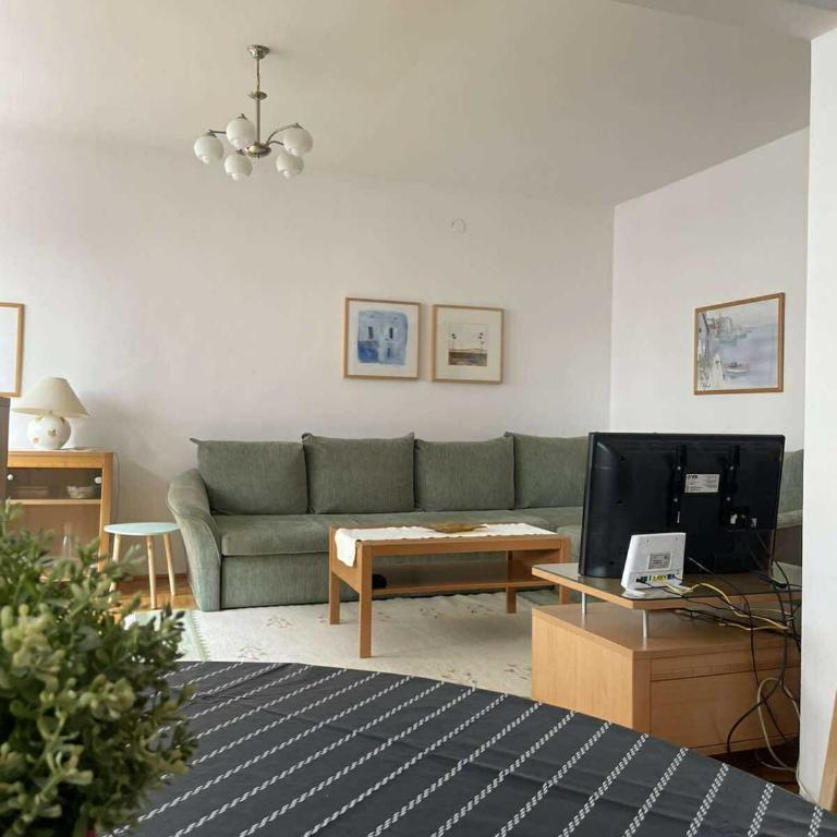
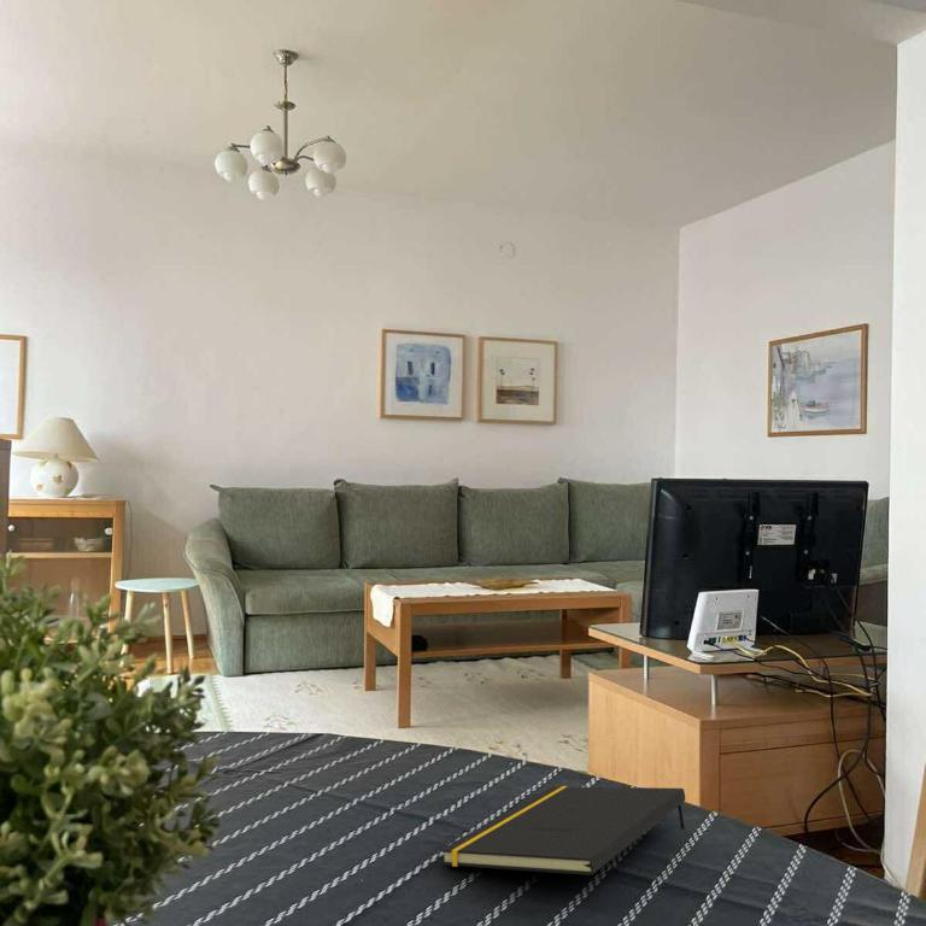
+ notepad (569, 824)
